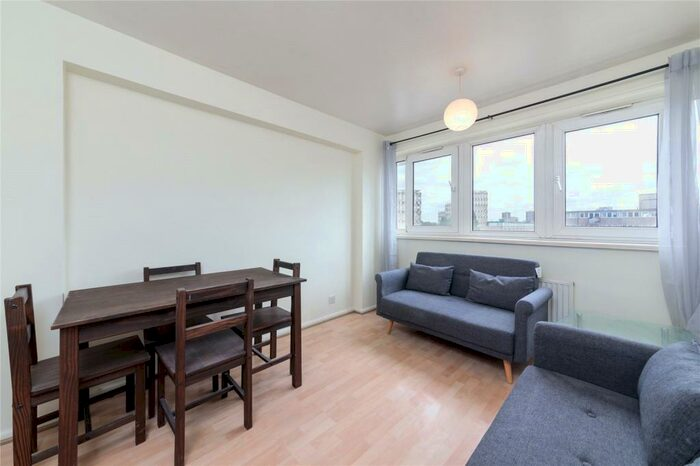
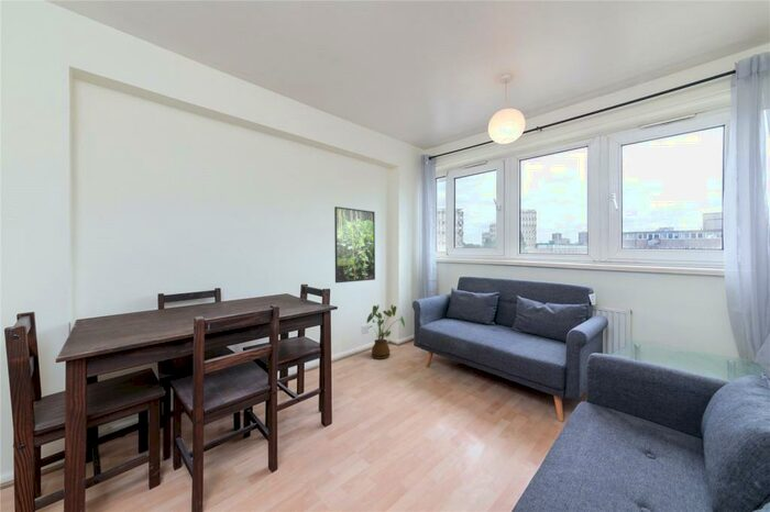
+ house plant (383, 332)
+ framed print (355, 245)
